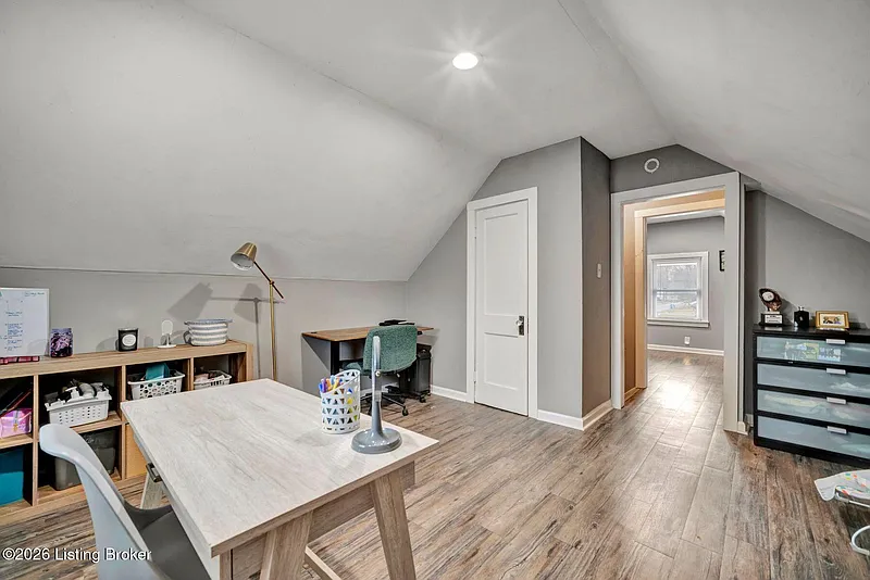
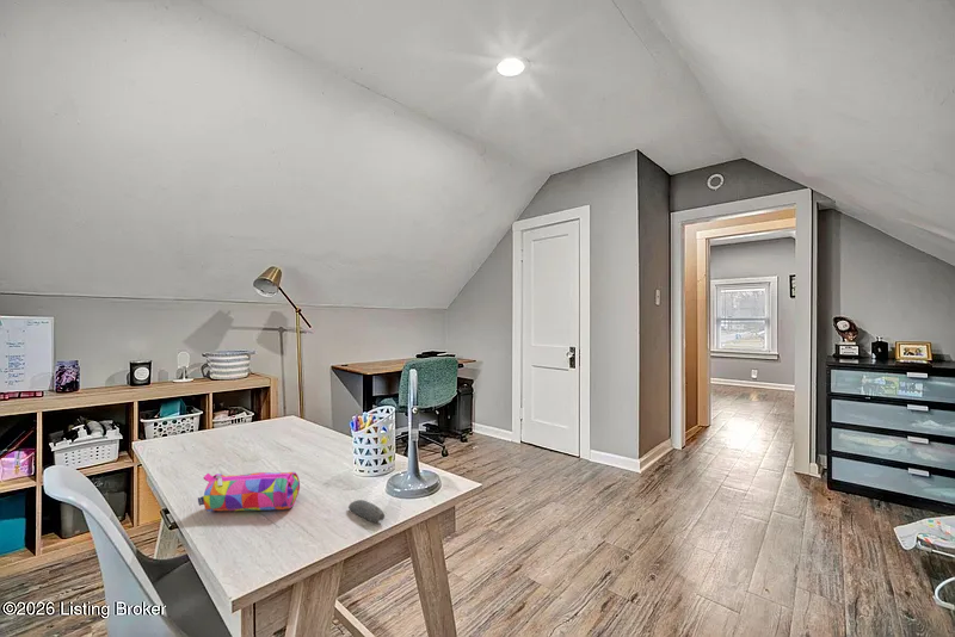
+ pencil case (251, 490)
+ computer mouse (365, 508)
